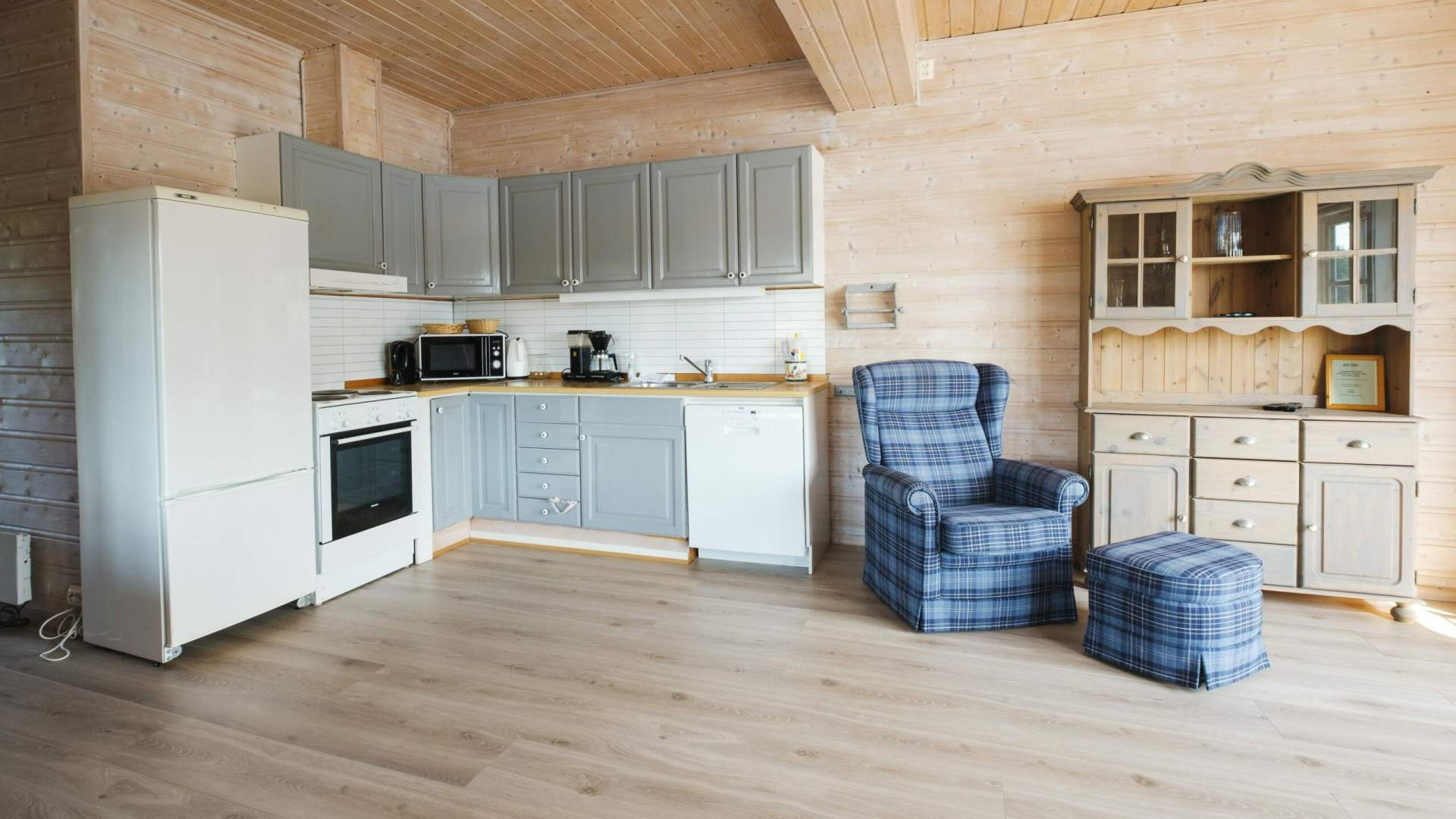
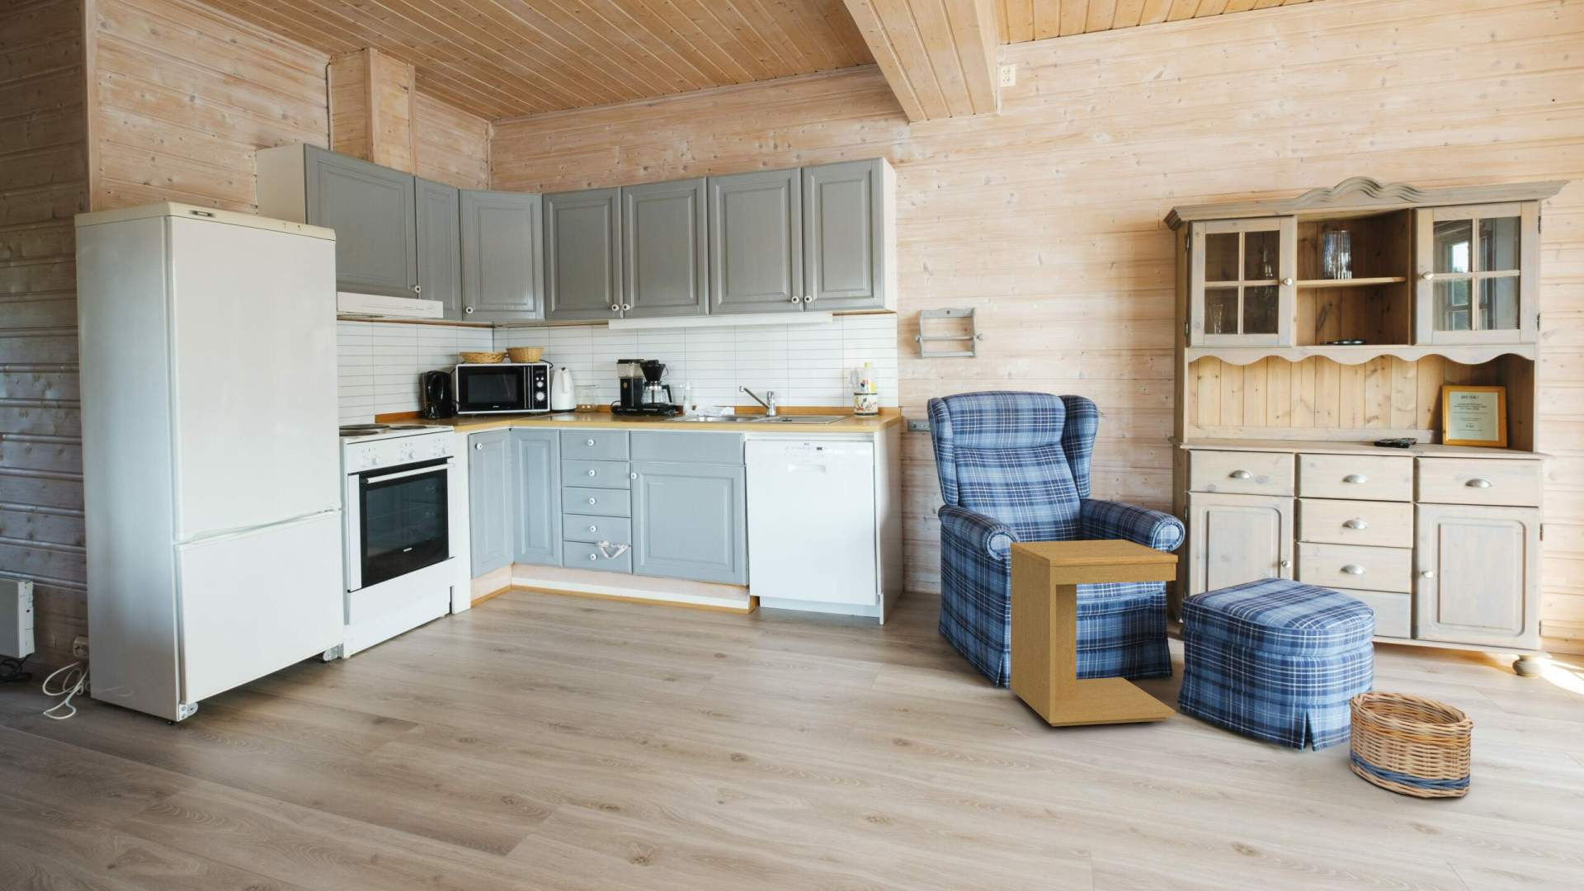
+ basket (1408, 742)
+ side table (1076, 630)
